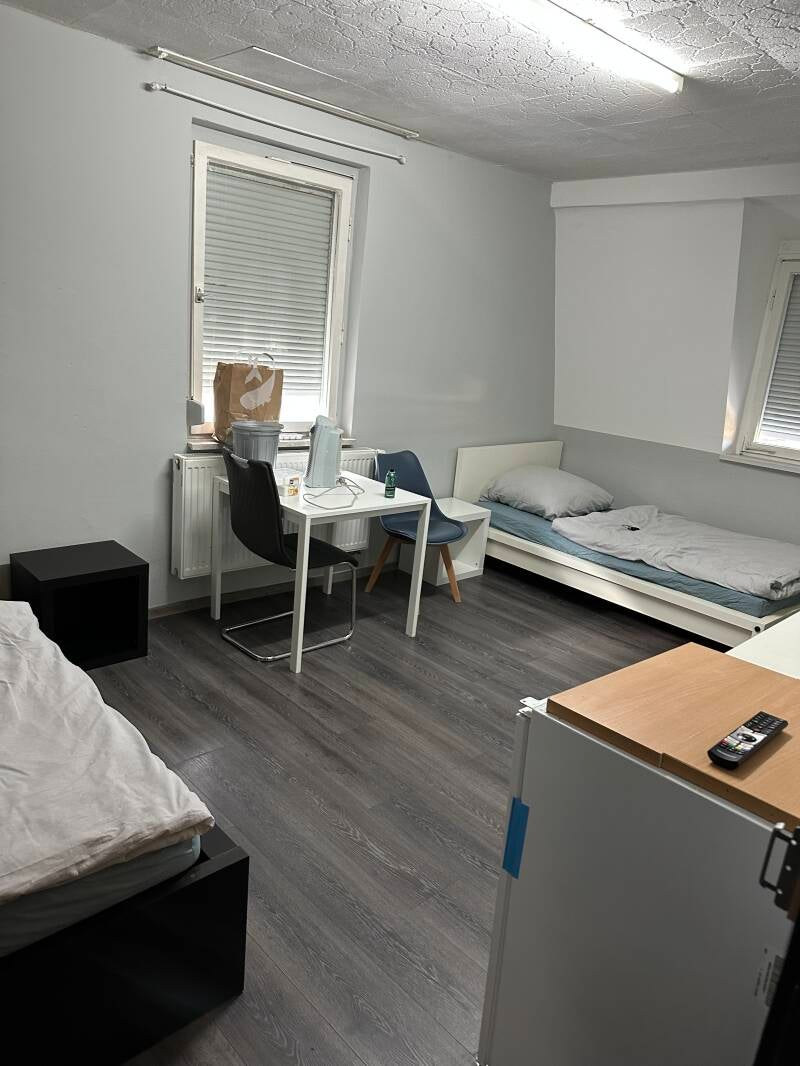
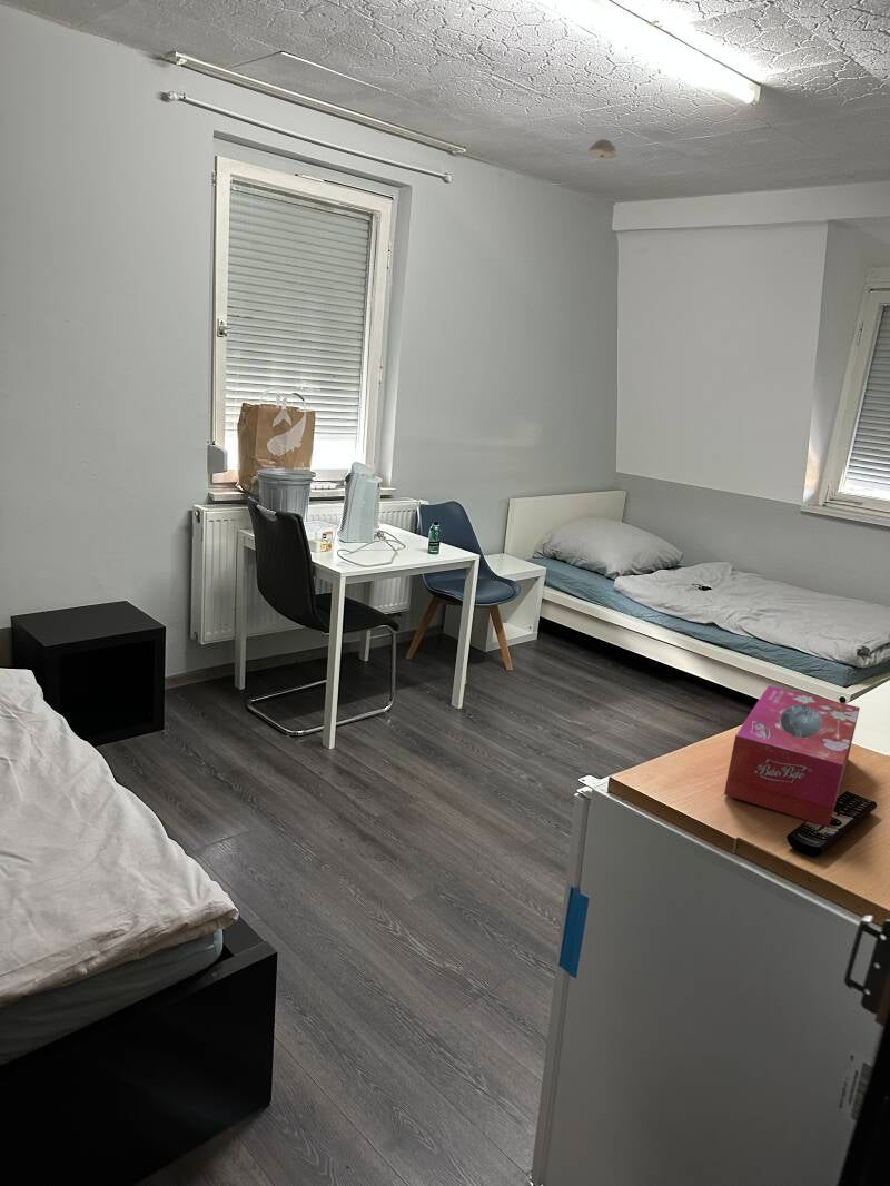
+ tissue box (795, 748)
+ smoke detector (603, 148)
